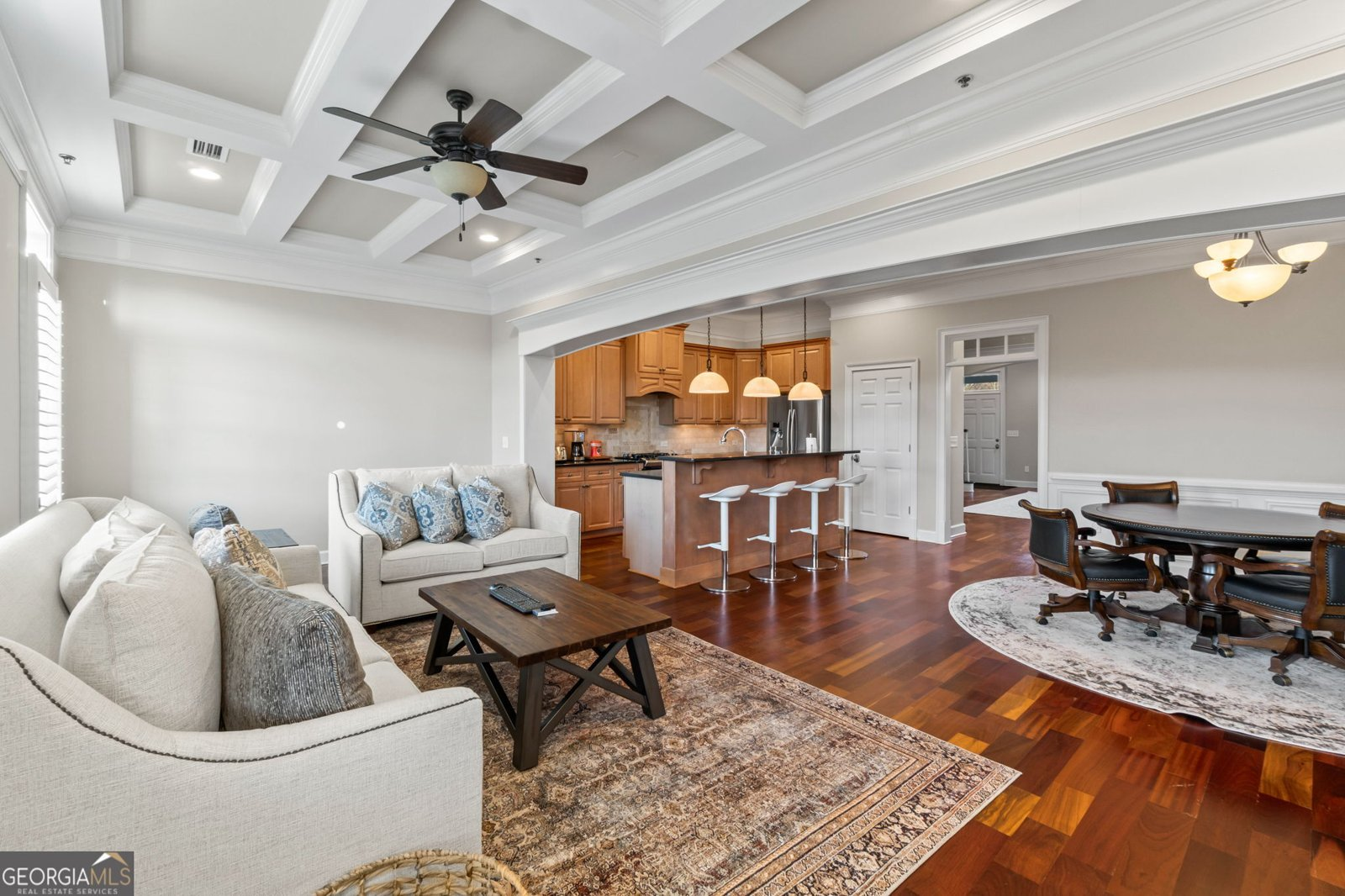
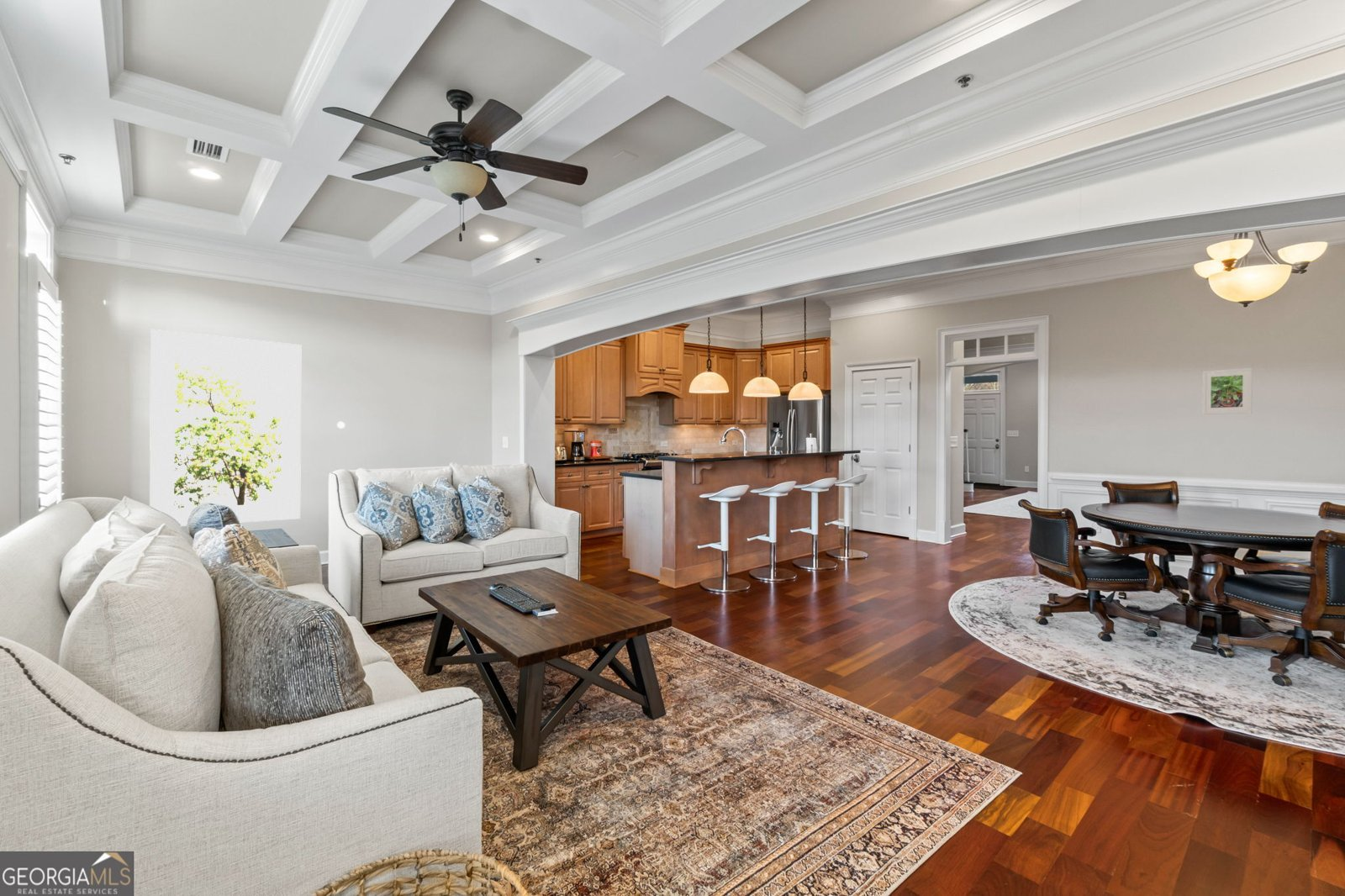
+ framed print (230, 430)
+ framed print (1226, 392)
